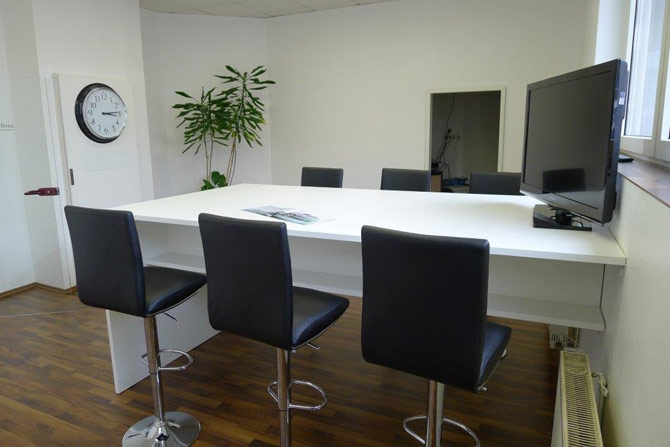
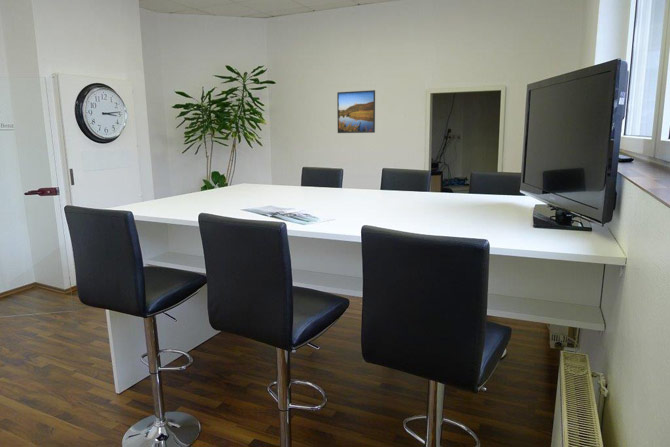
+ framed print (355, 112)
